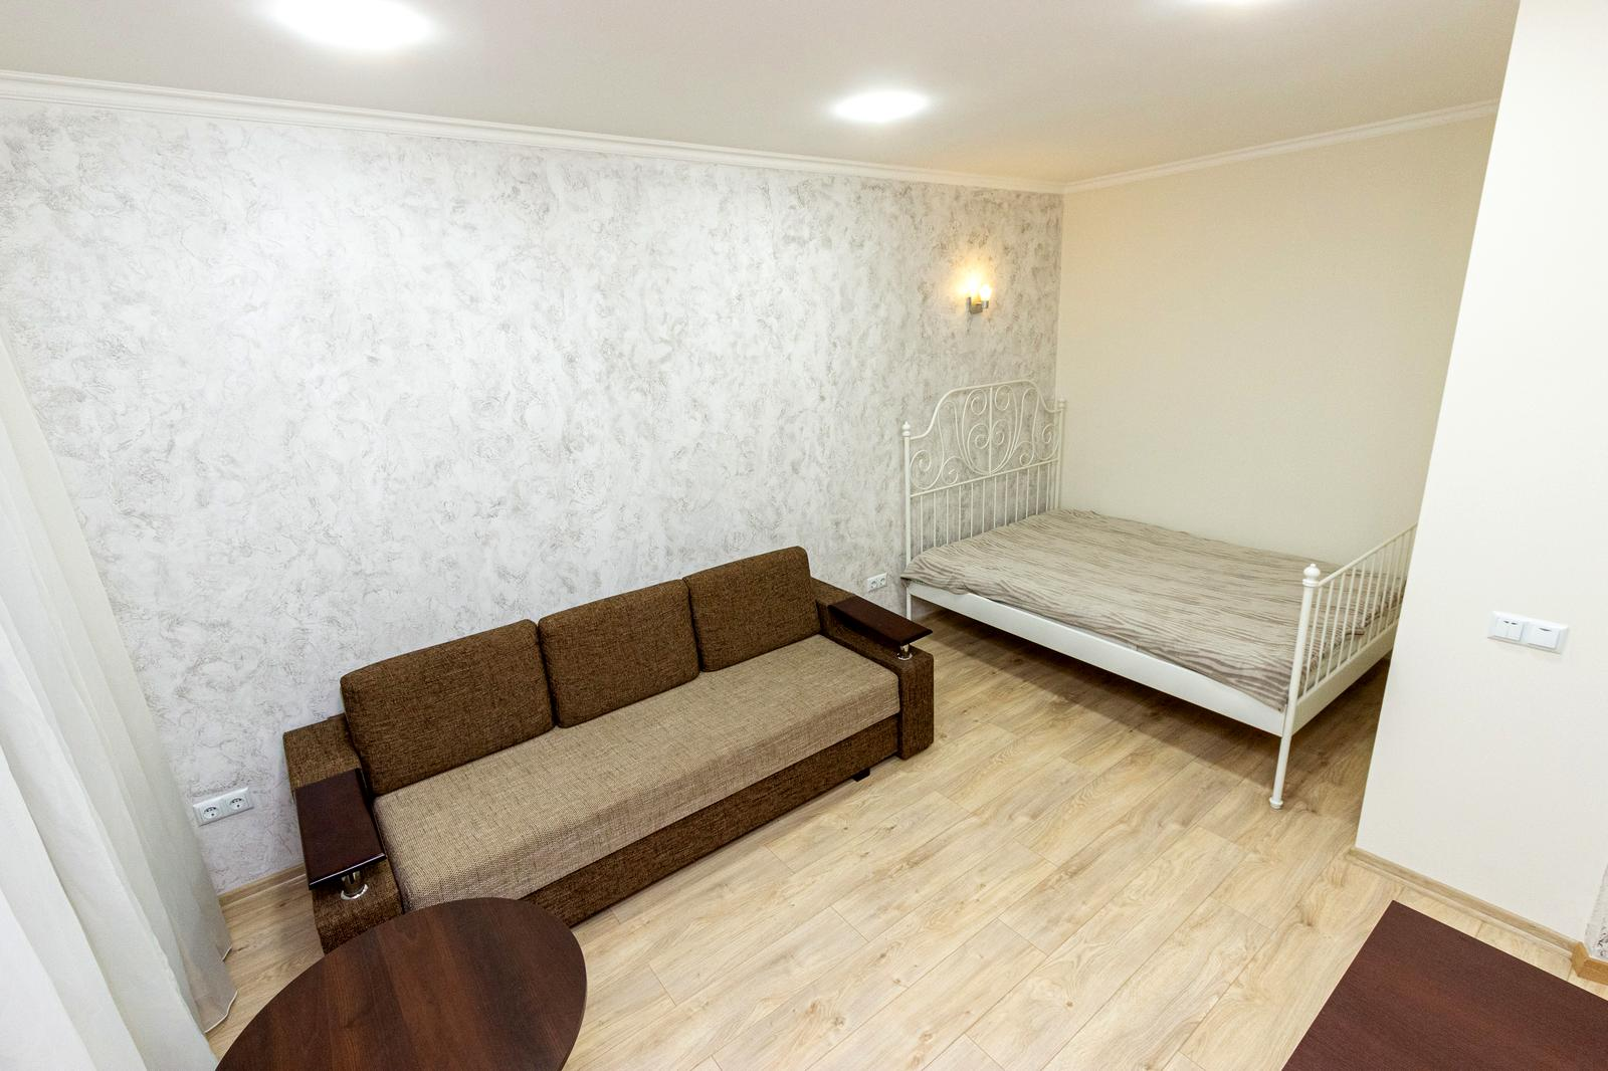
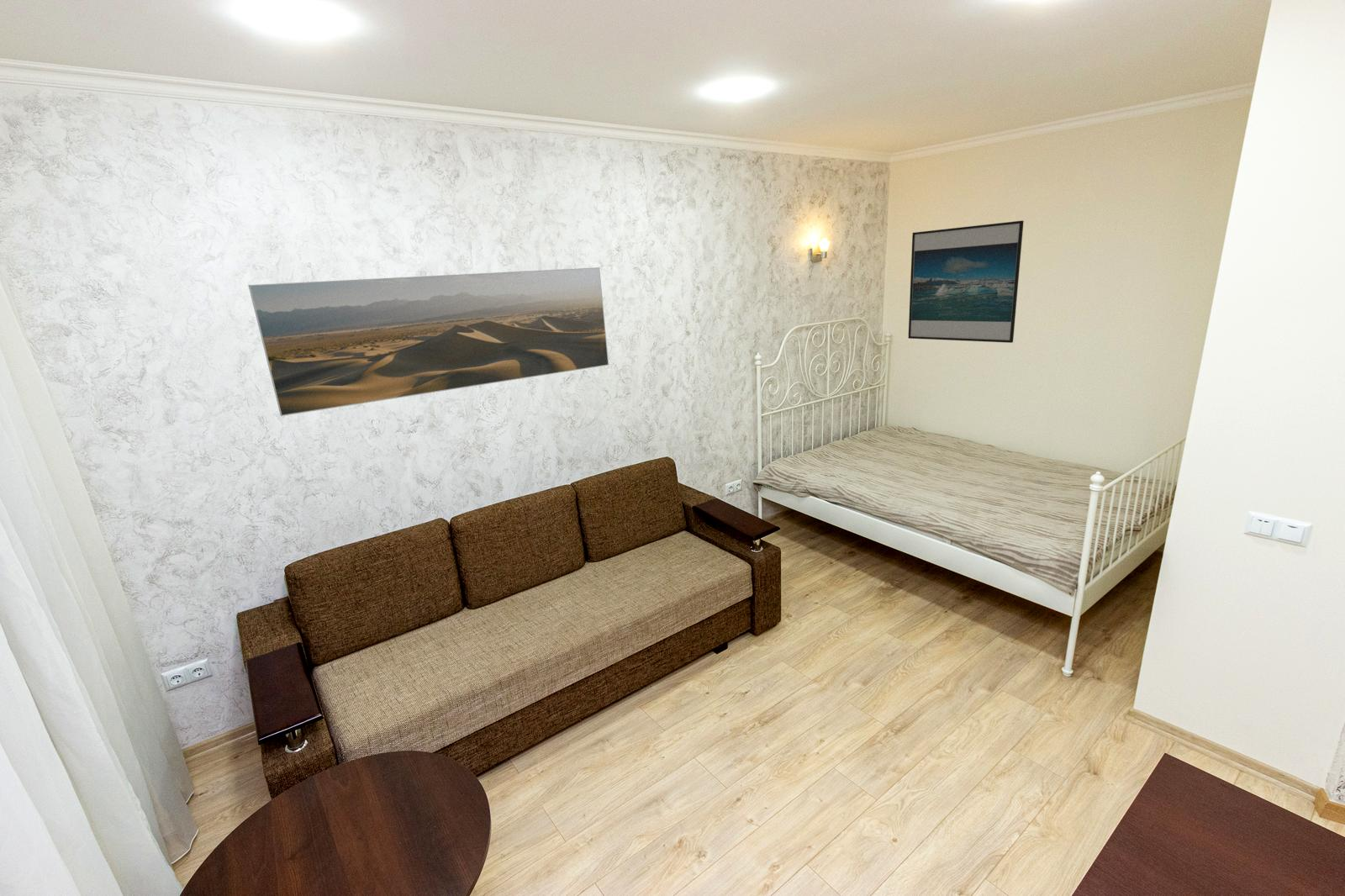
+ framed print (459, 332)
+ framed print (960, 285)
